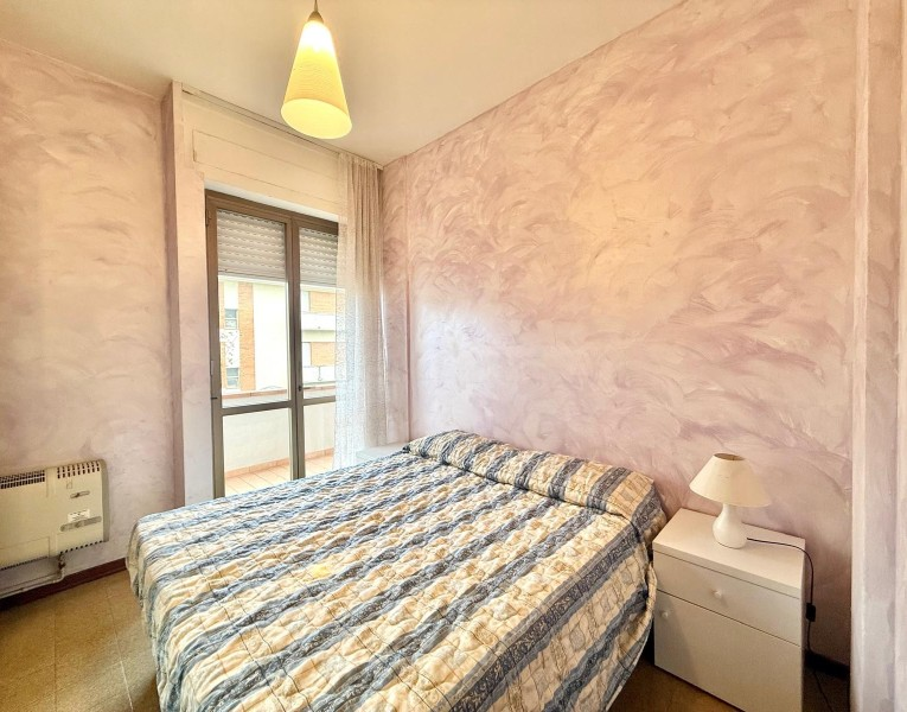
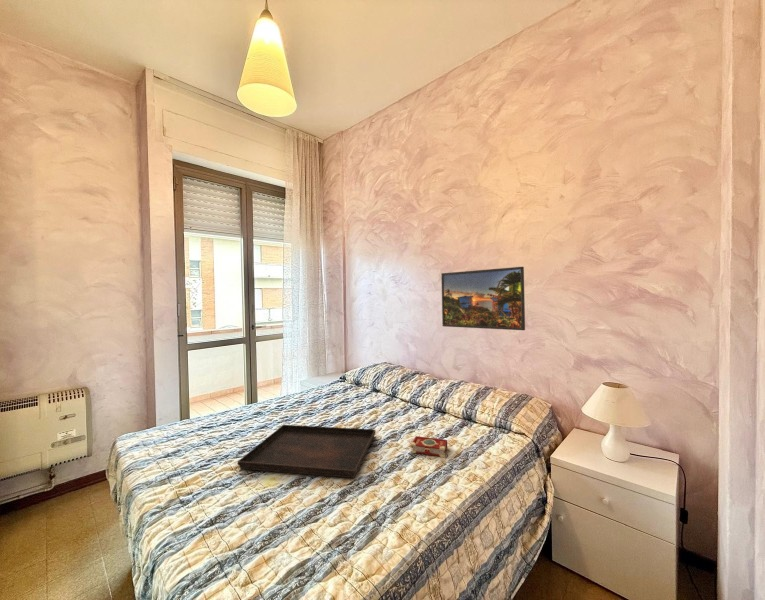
+ book (427, 444)
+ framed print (479, 299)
+ serving tray (313, 447)
